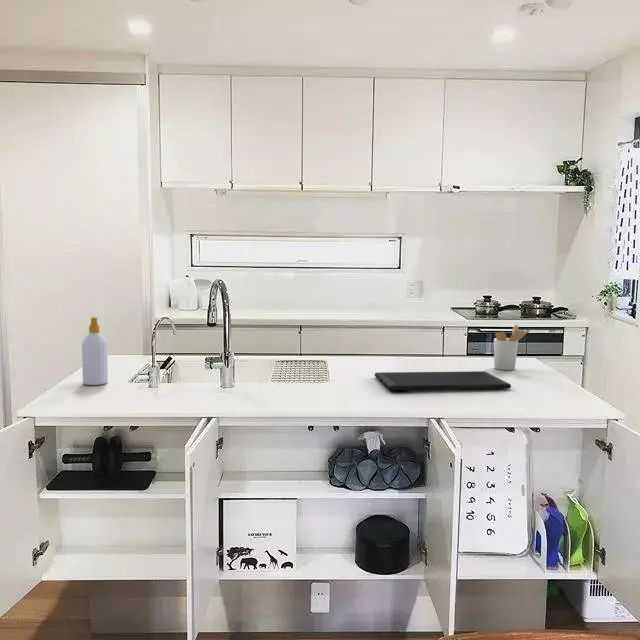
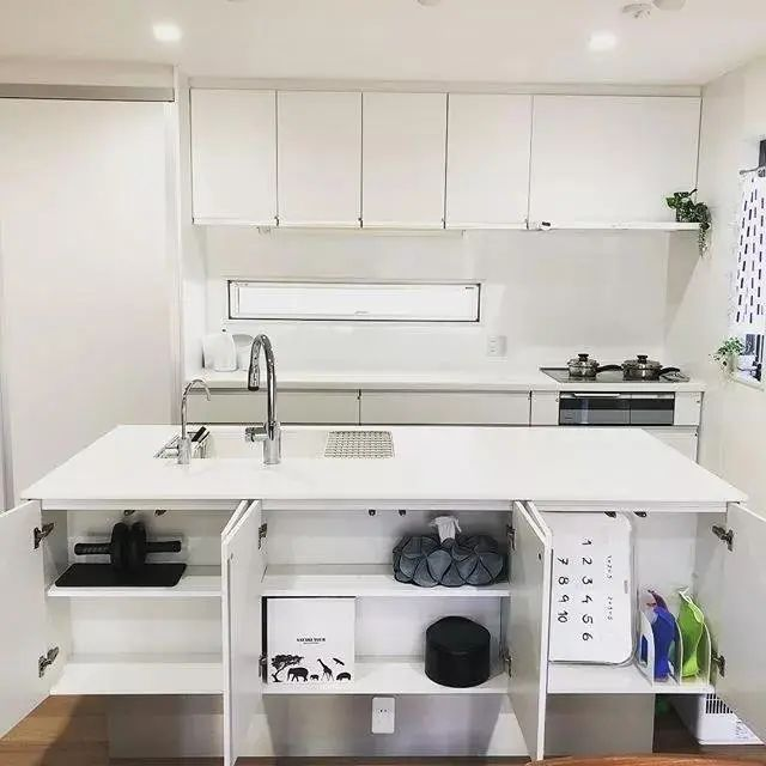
- cutting board (440, 380)
- utensil holder (510, 347)
- soap bottle (94, 350)
